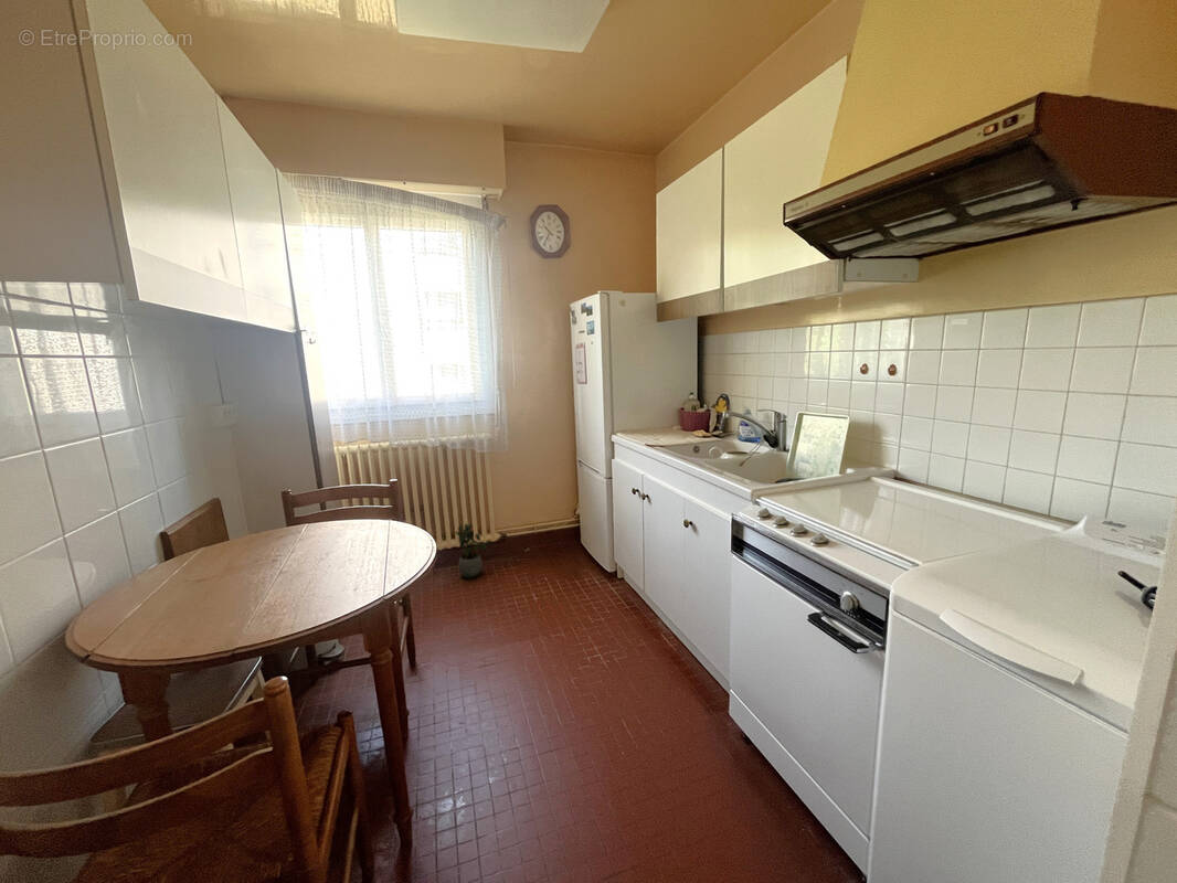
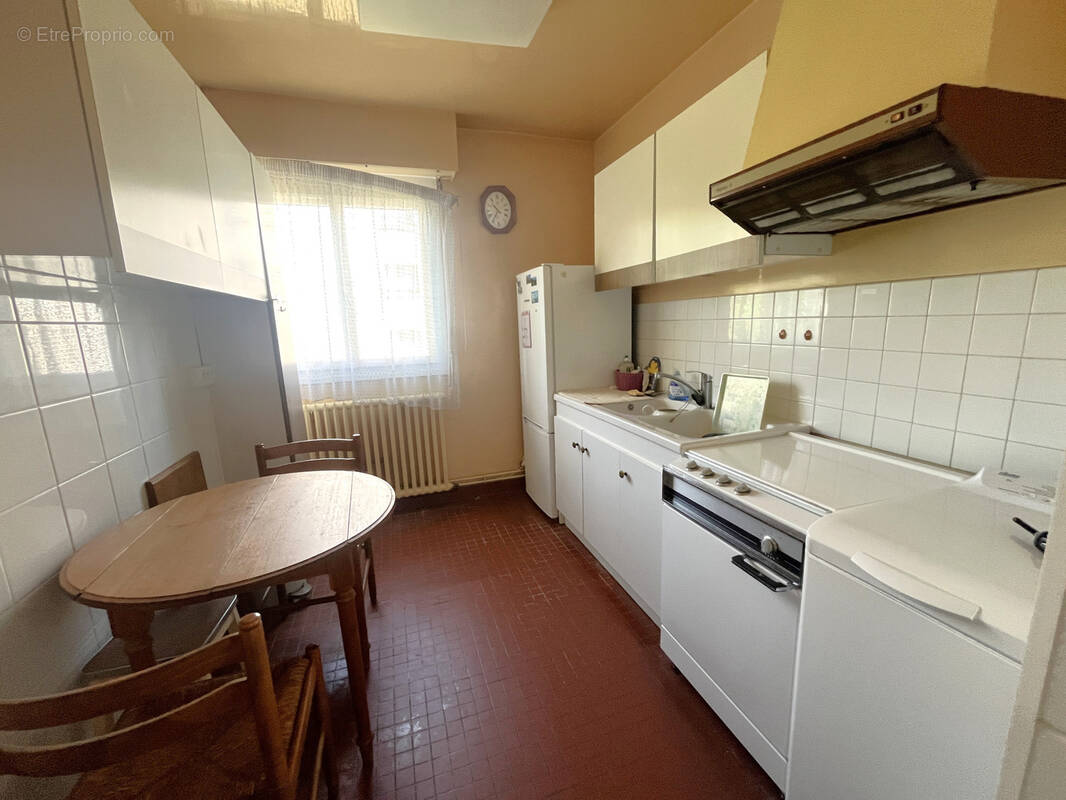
- potted plant (473, 549)
